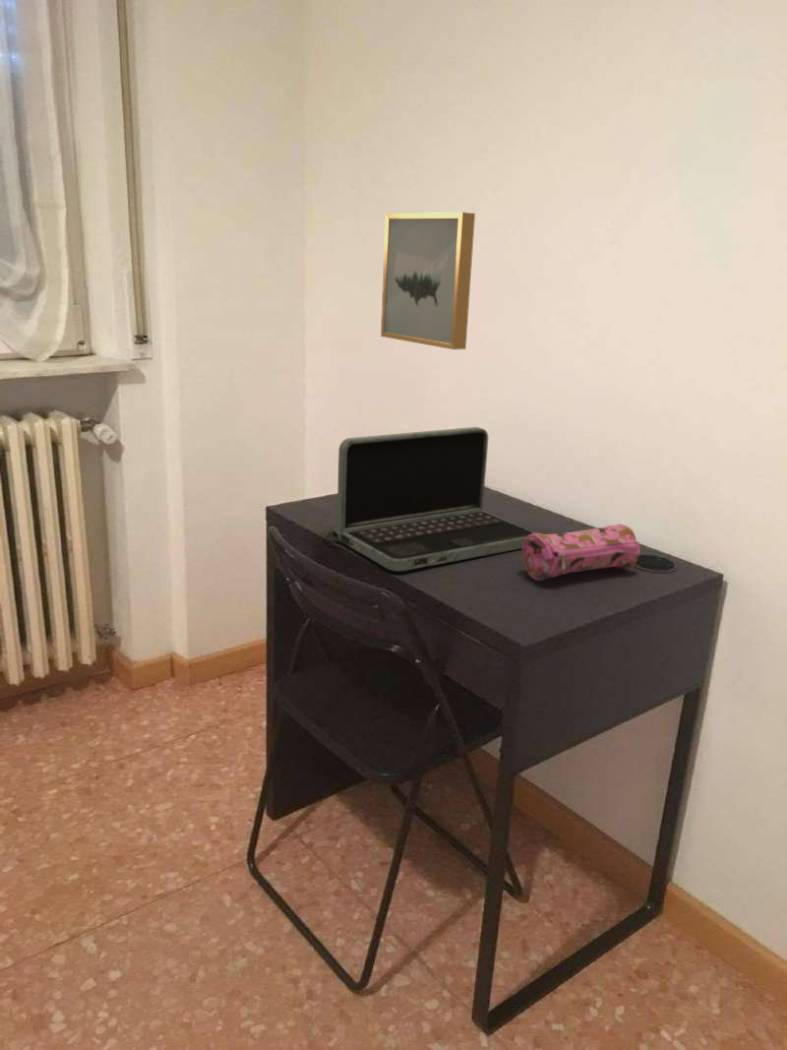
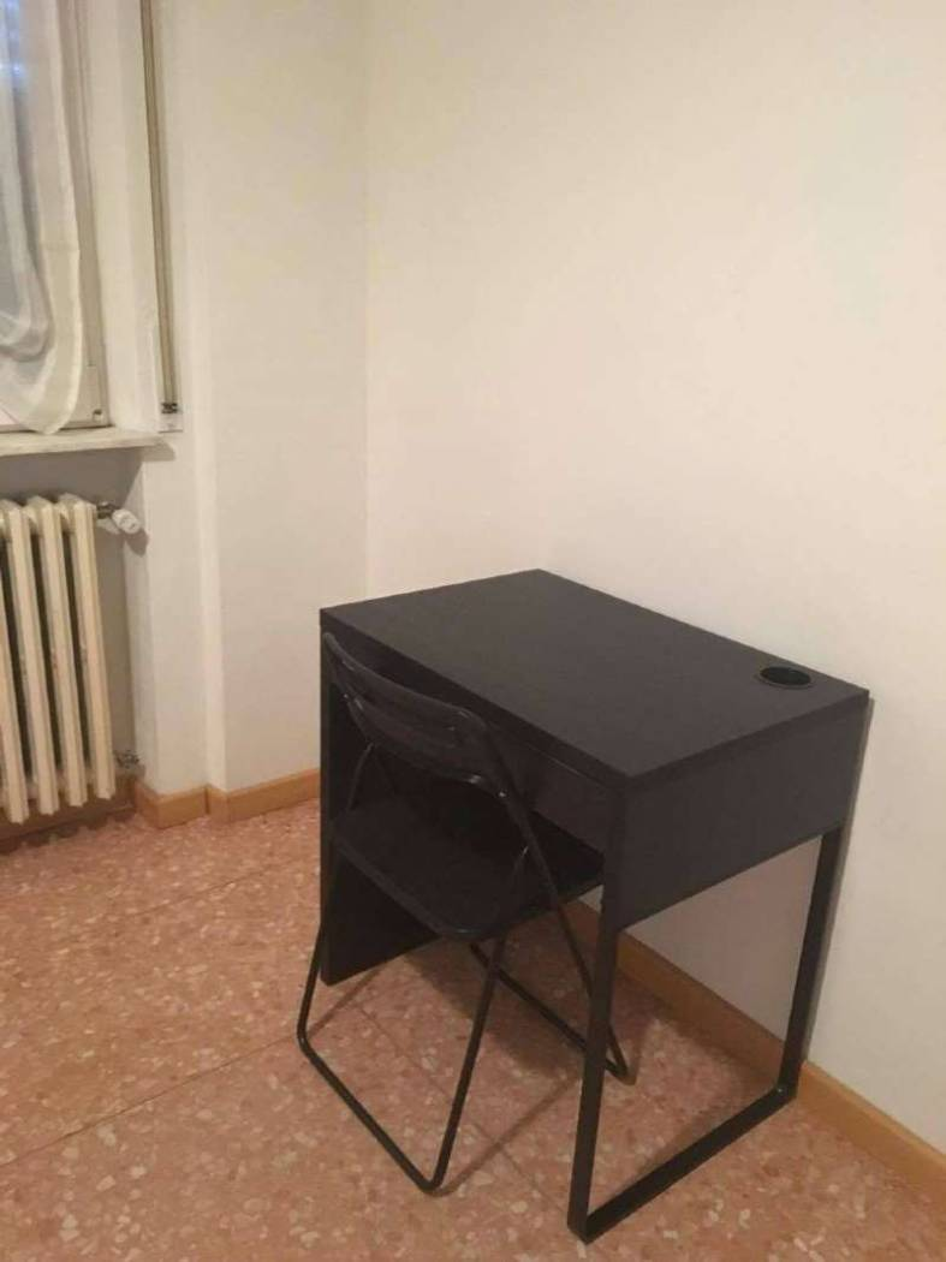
- wall art (424, 279)
- pencil case (581, 550)
- laptop (431, 491)
